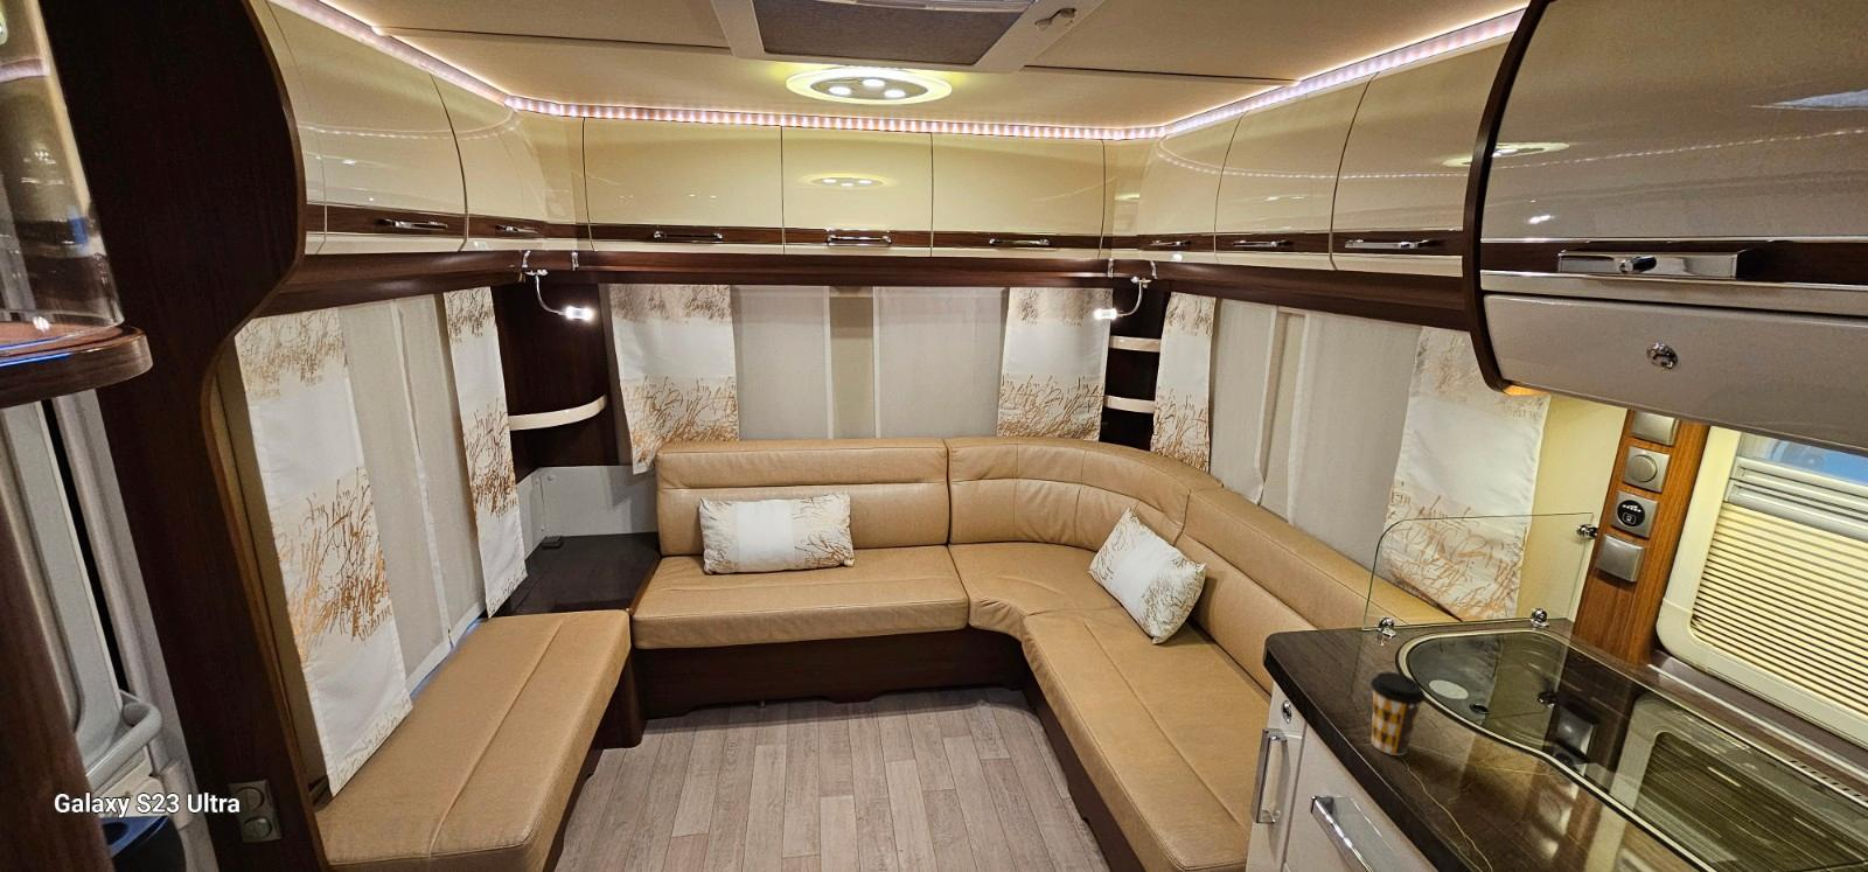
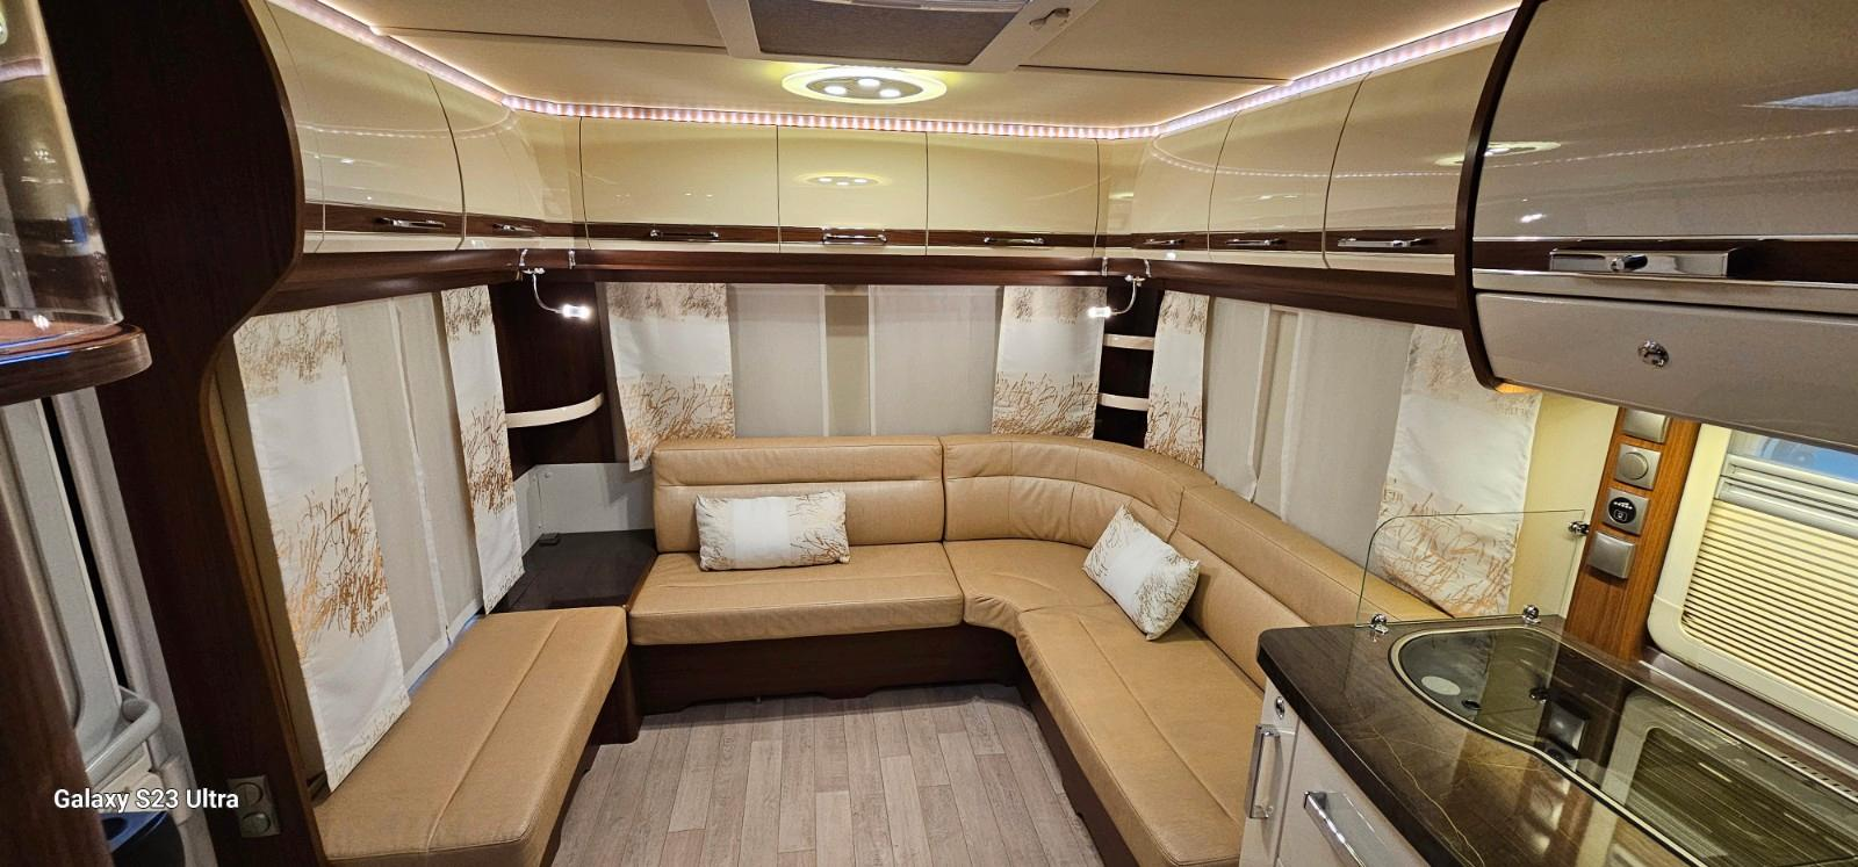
- coffee cup (1393, 714)
